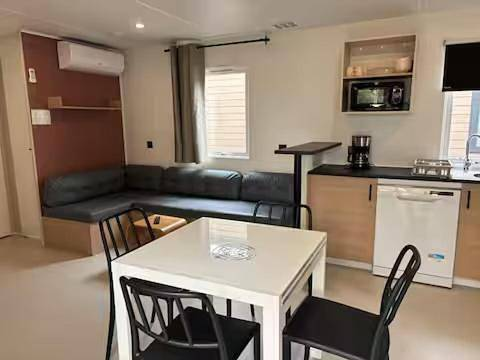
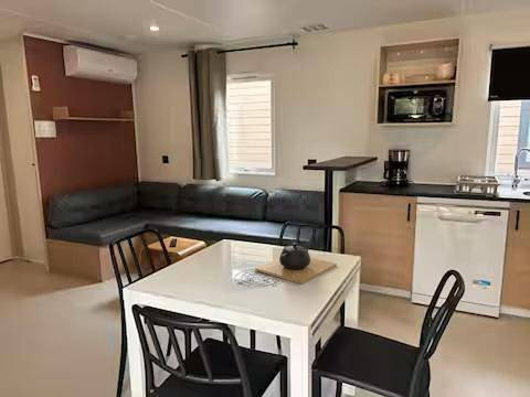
+ teapot (296, 255)
